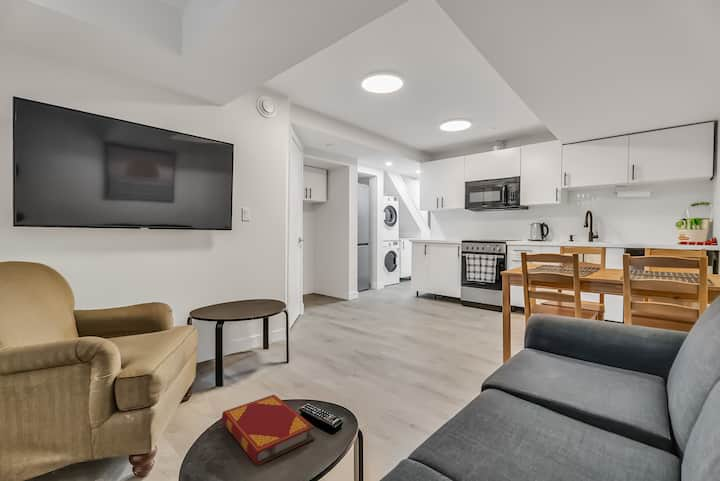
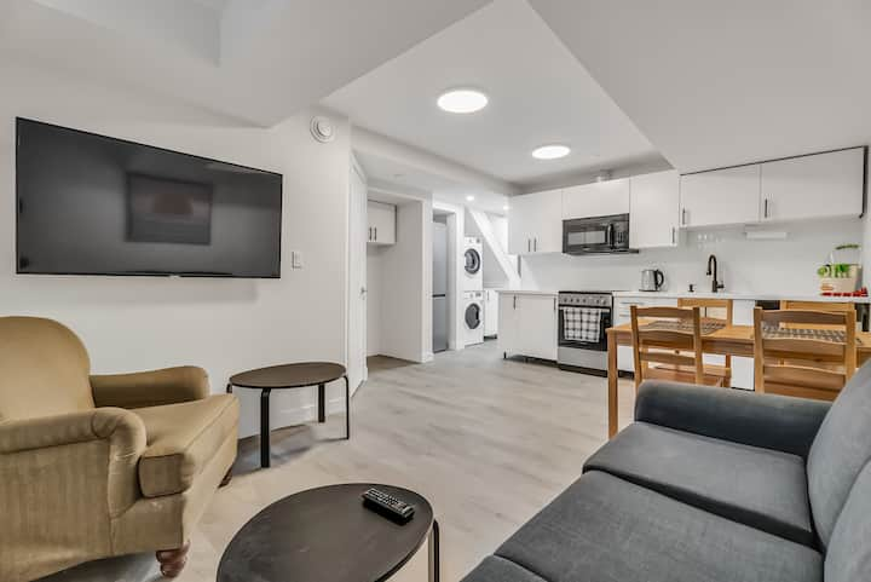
- hardback book (266, 424)
